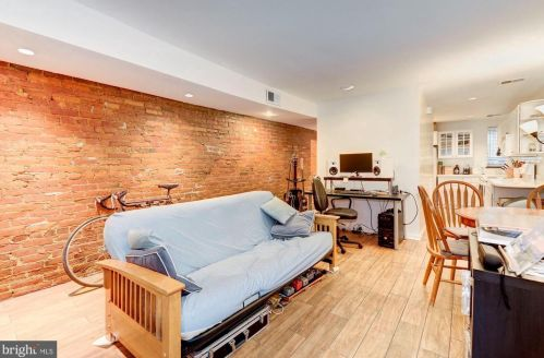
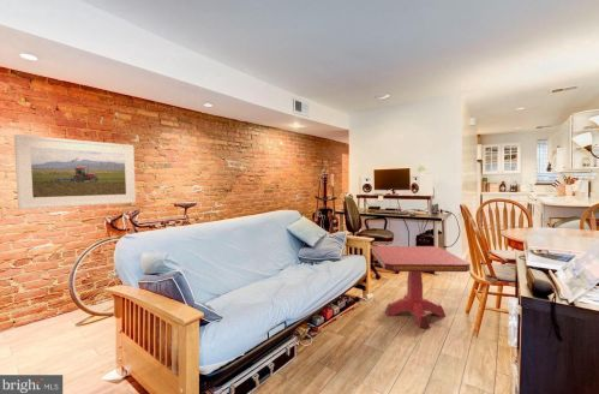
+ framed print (83, 173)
+ side table (414, 283)
